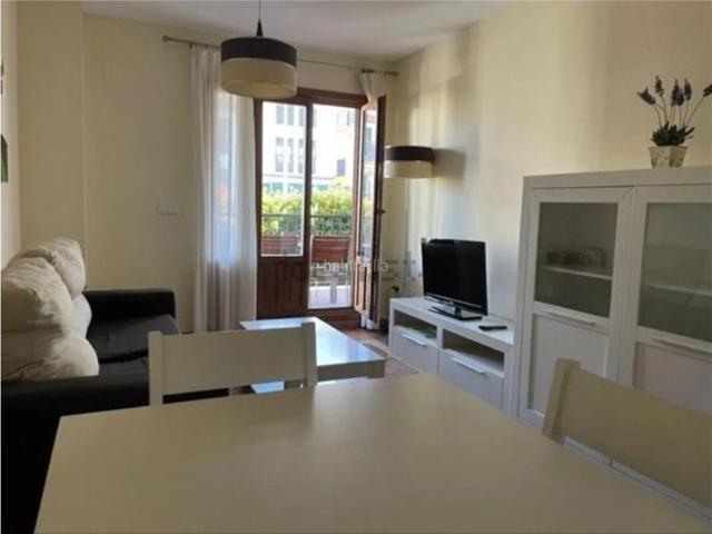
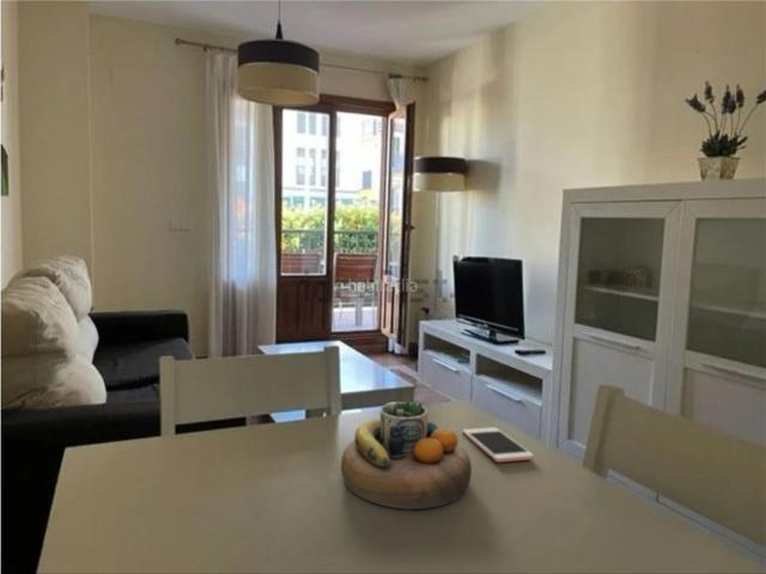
+ decorative bowl (406, 440)
+ cell phone (496, 442)
